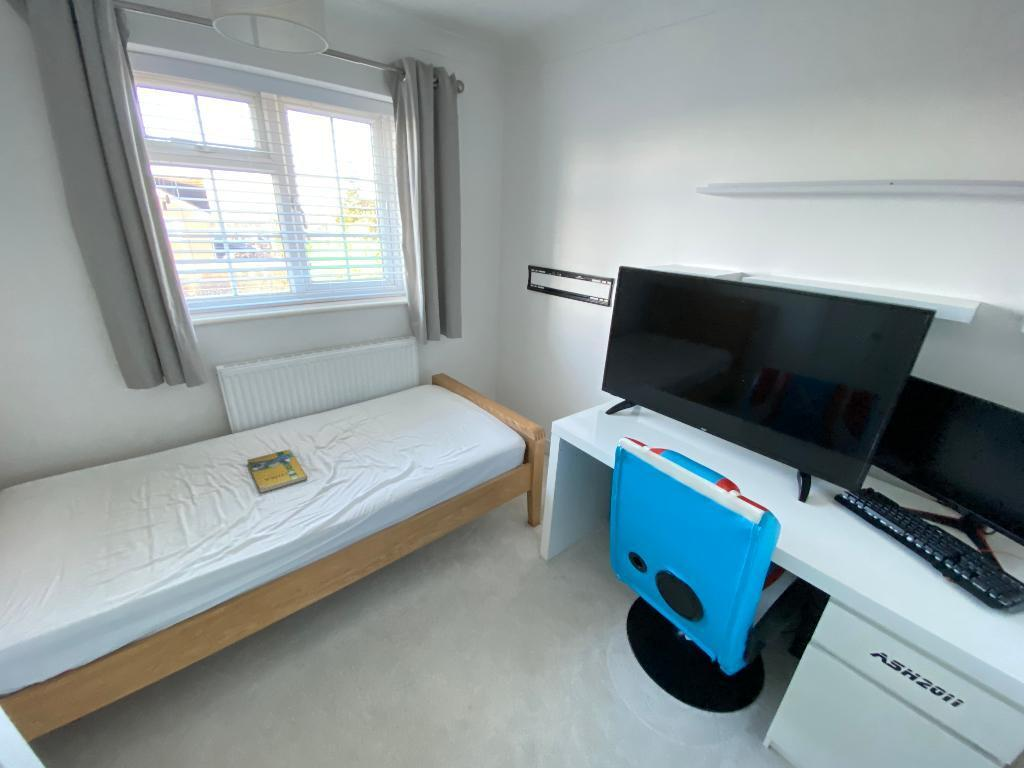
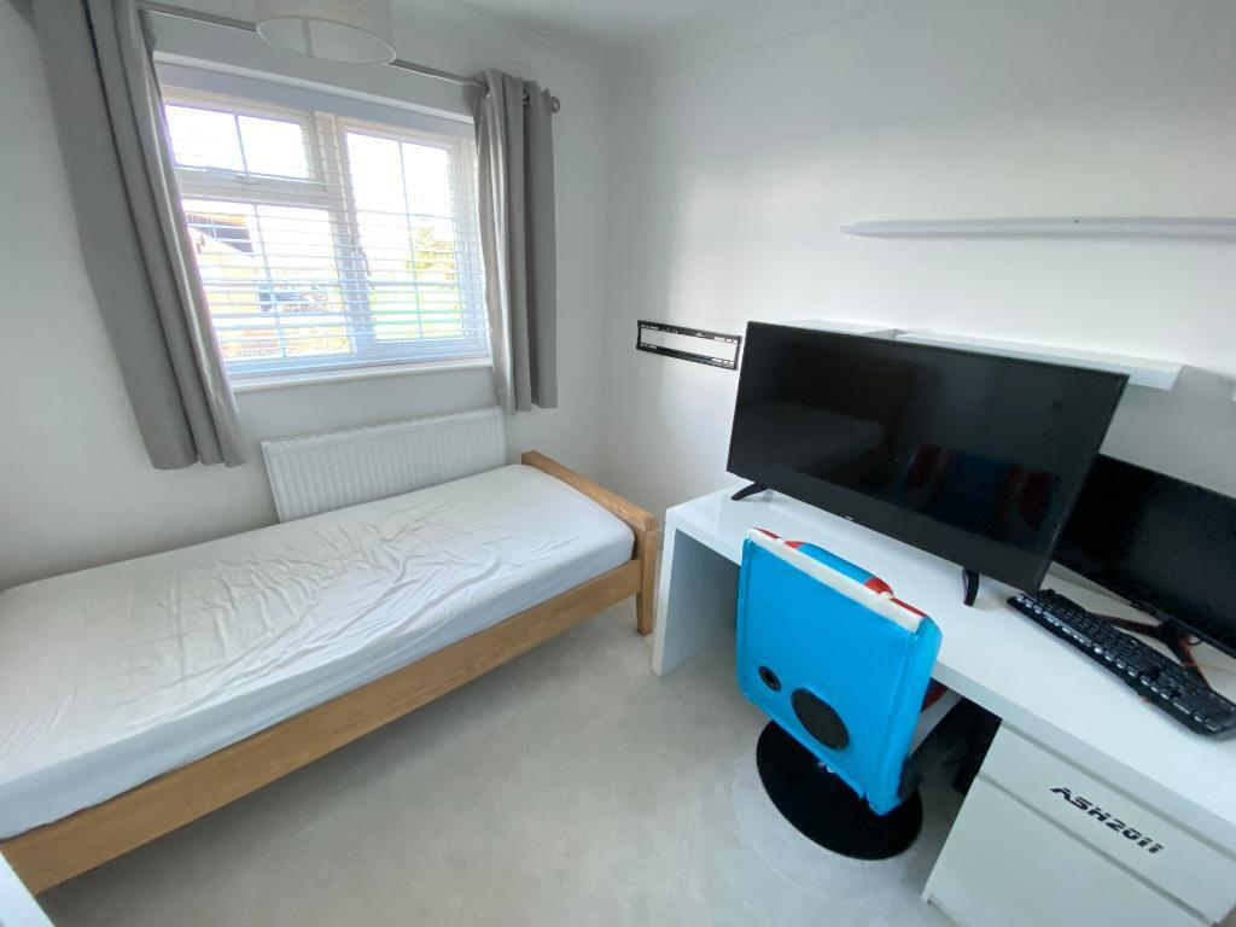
- booklet (276, 469)
